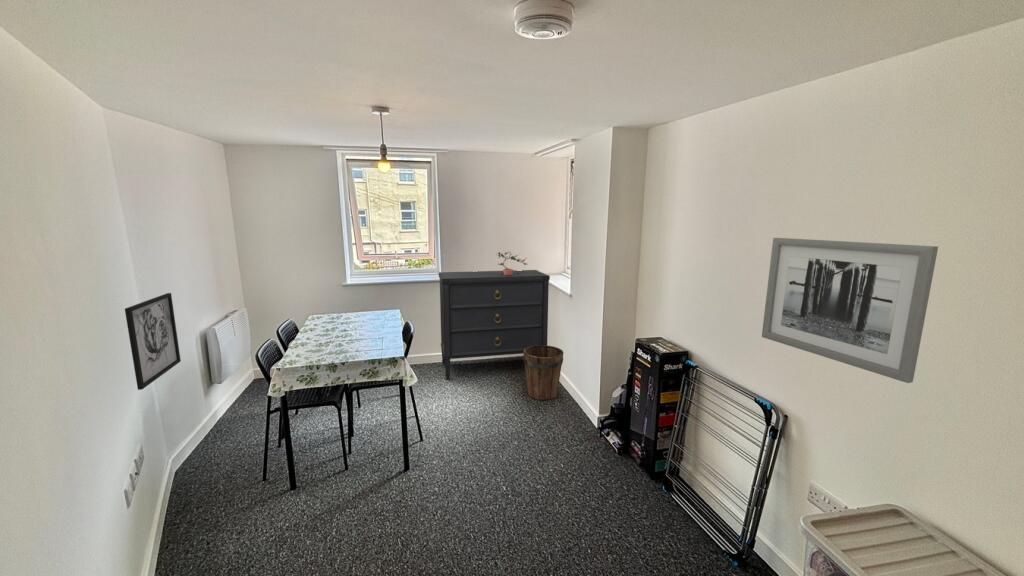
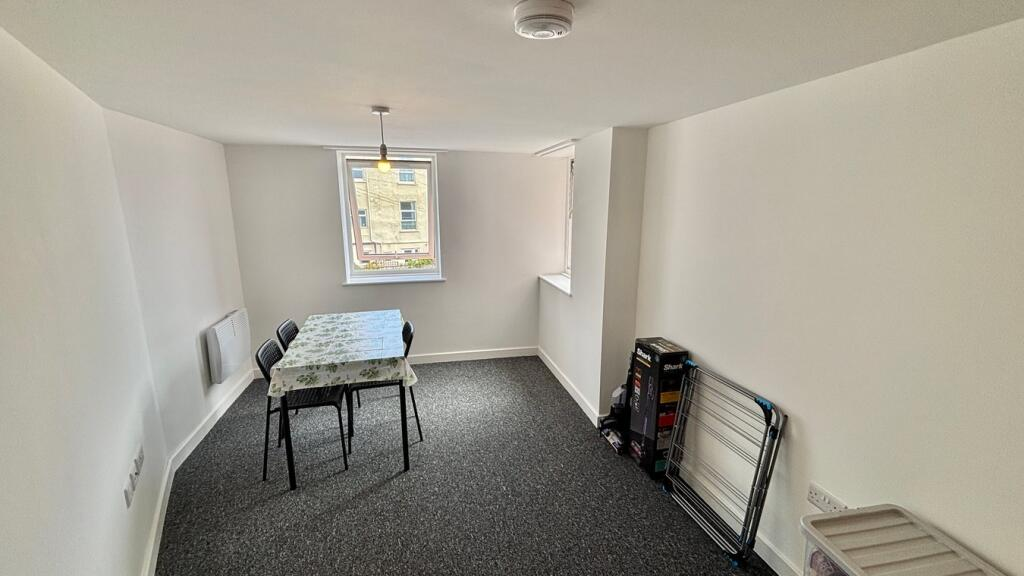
- wall art (833, 300)
- wall art (155, 337)
- dresser (493, 321)
- bucket (542, 372)
- potted plant (511, 259)
